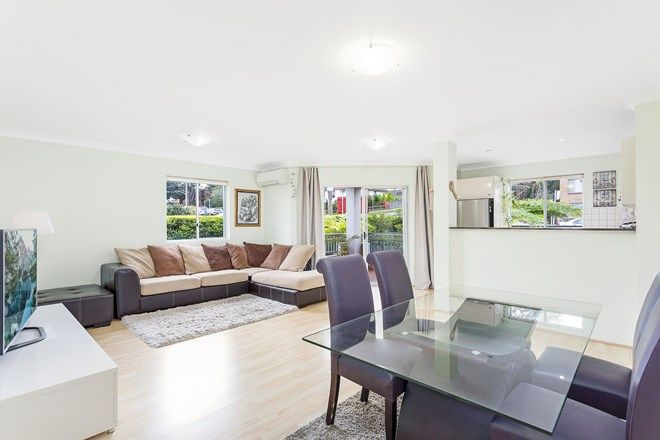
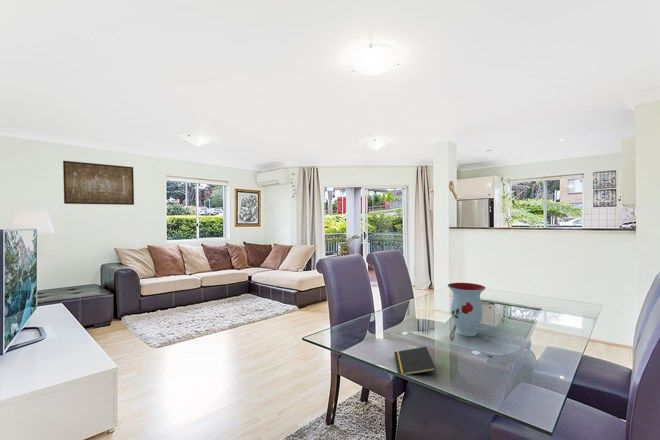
+ wall art (100, 184)
+ notepad (413, 360)
+ vase (466, 309)
